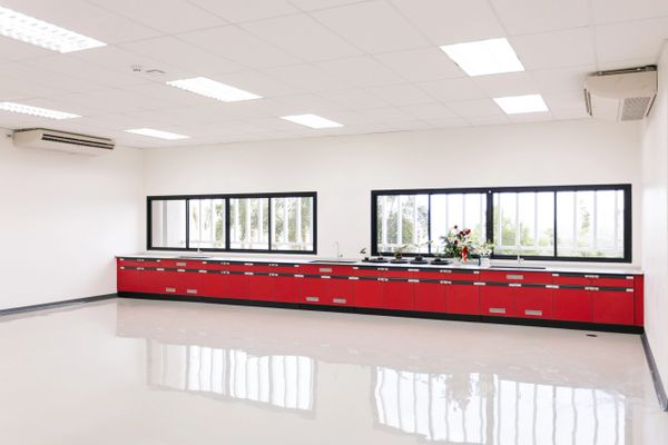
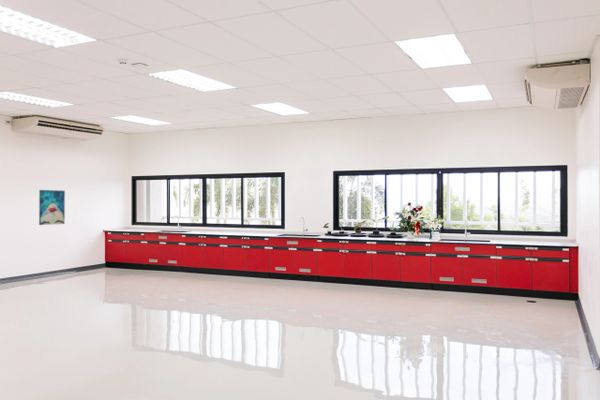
+ wall art (52, 207)
